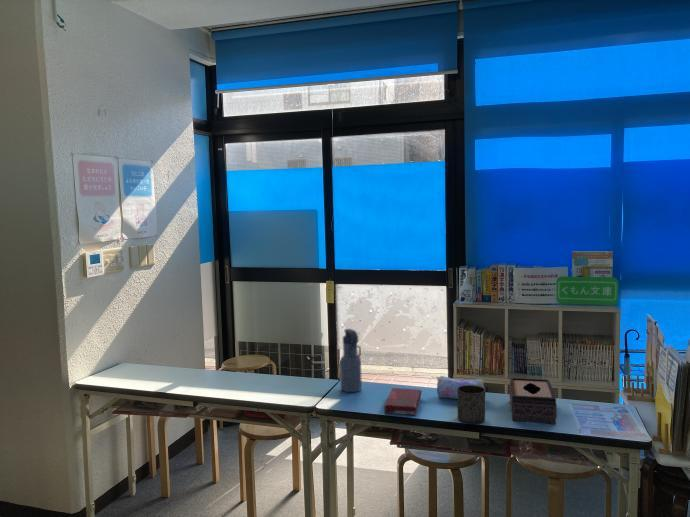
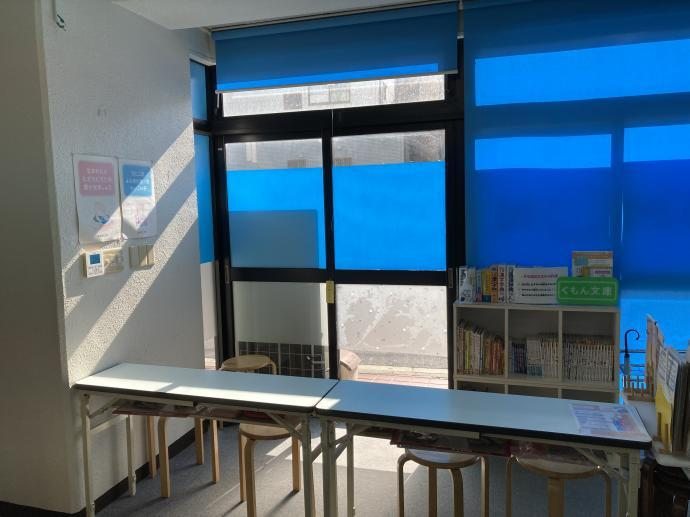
- book (403, 400)
- pencil case (459, 386)
- cup (471, 403)
- water bottle (350, 359)
- tissue box (531, 399)
